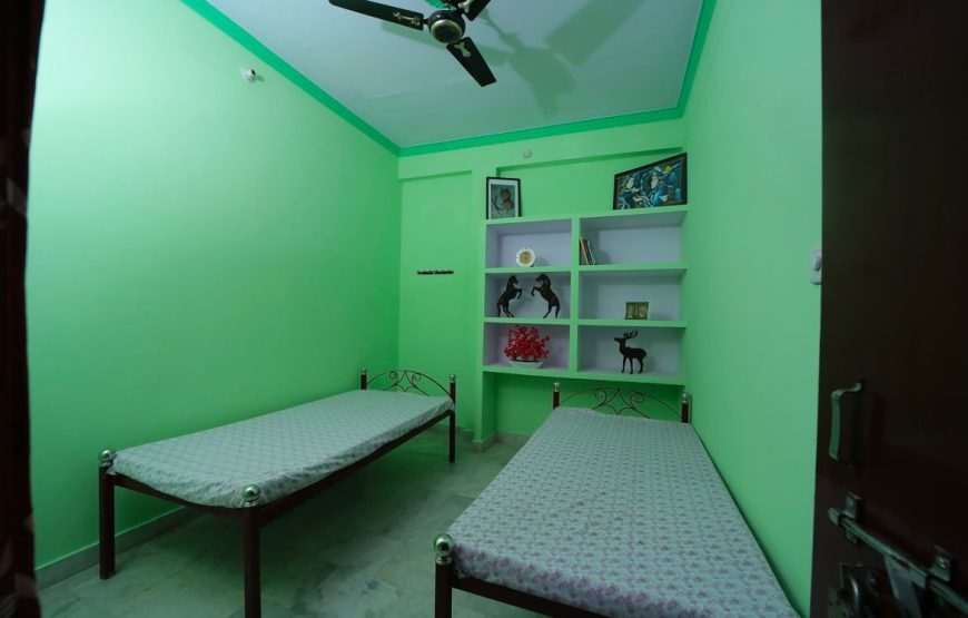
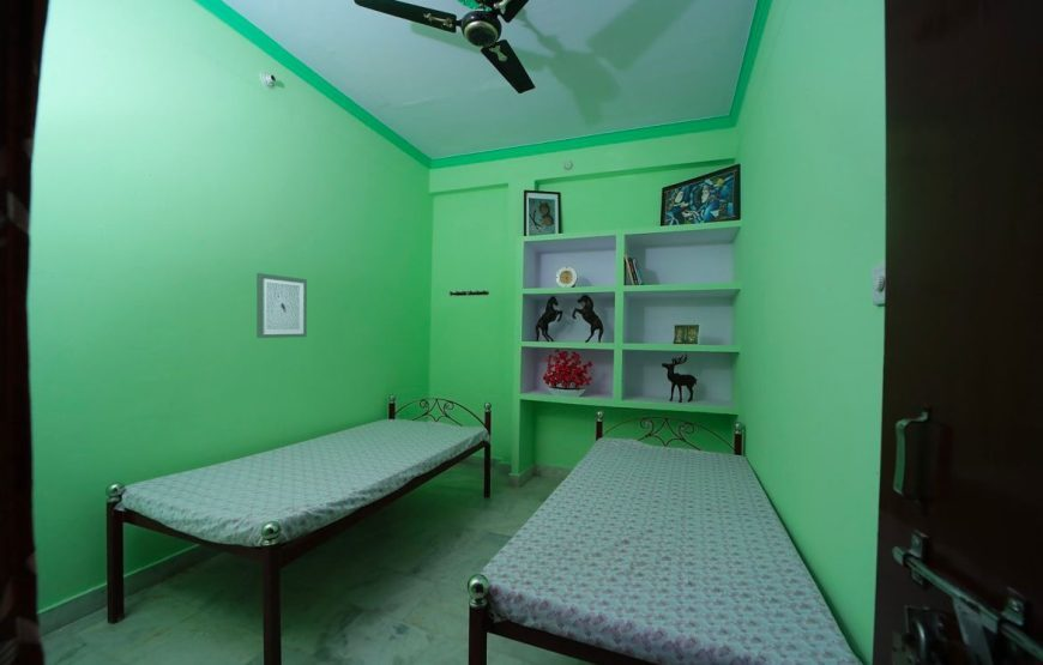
+ wall art (283, 307)
